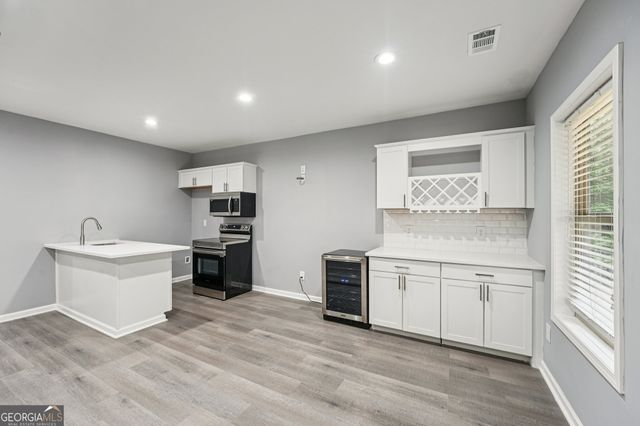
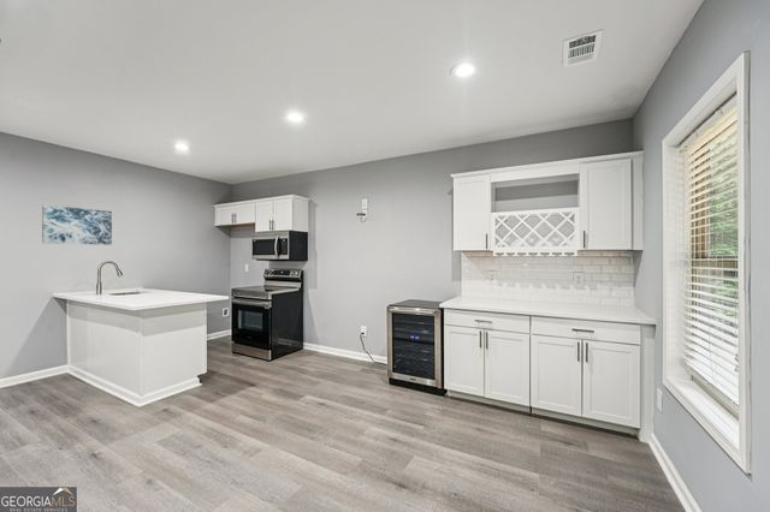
+ wall art (78, 226)
